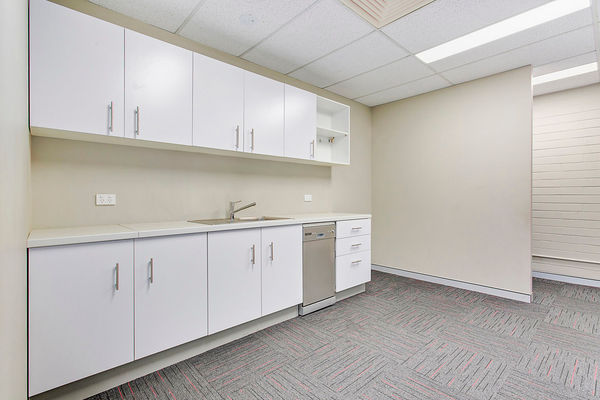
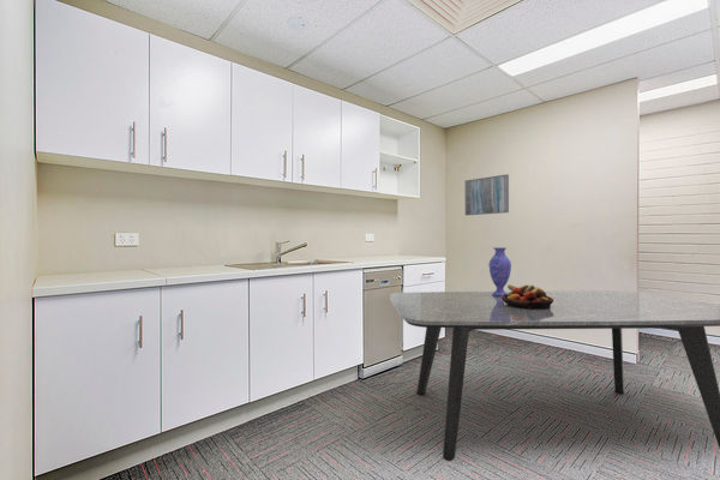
+ vase (499, 271)
+ wall art (485, 196)
+ dining table (548, 328)
+ fruit bowl (526, 294)
